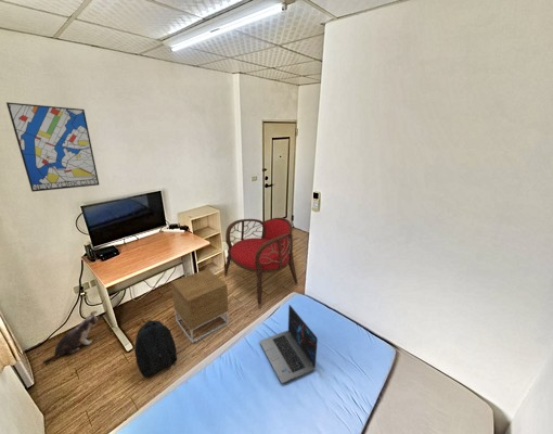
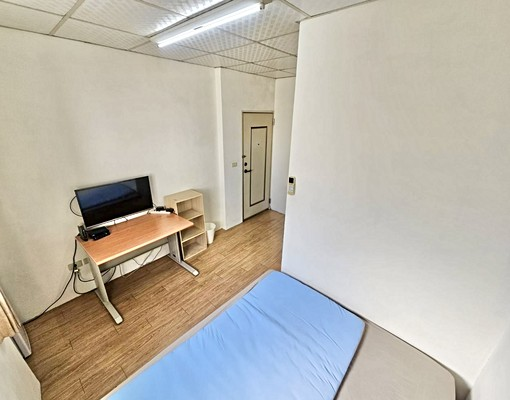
- backpack (154, 343)
- chair (261, 253)
- laptop (286, 340)
- nightstand (200, 303)
- plush toy (72, 335)
- wall art (59, 149)
